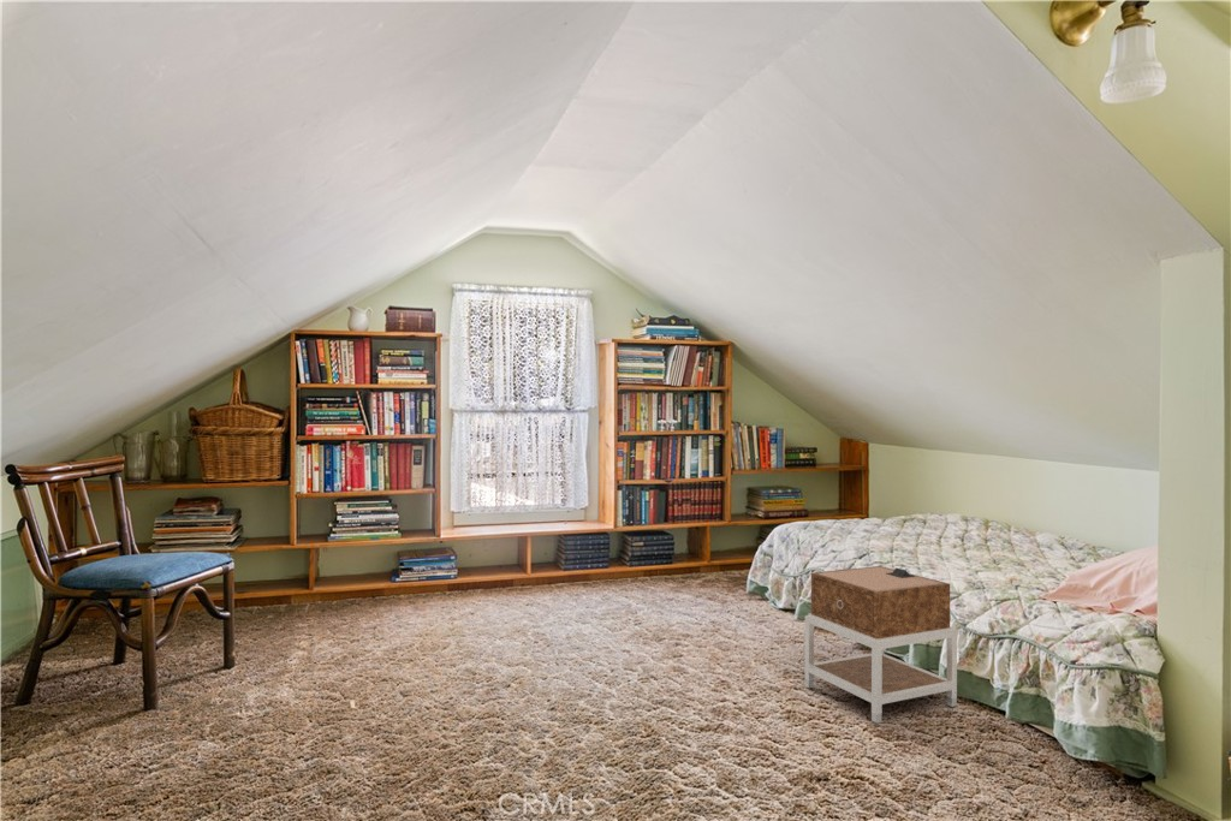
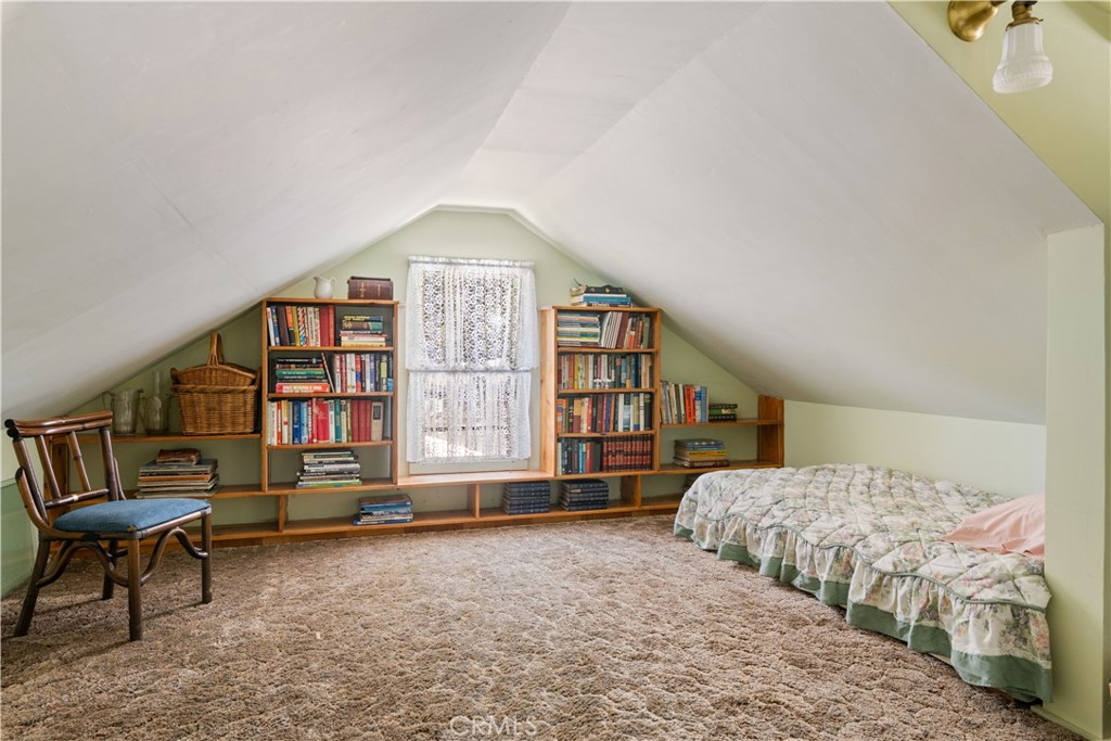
- nightstand (878, 633)
